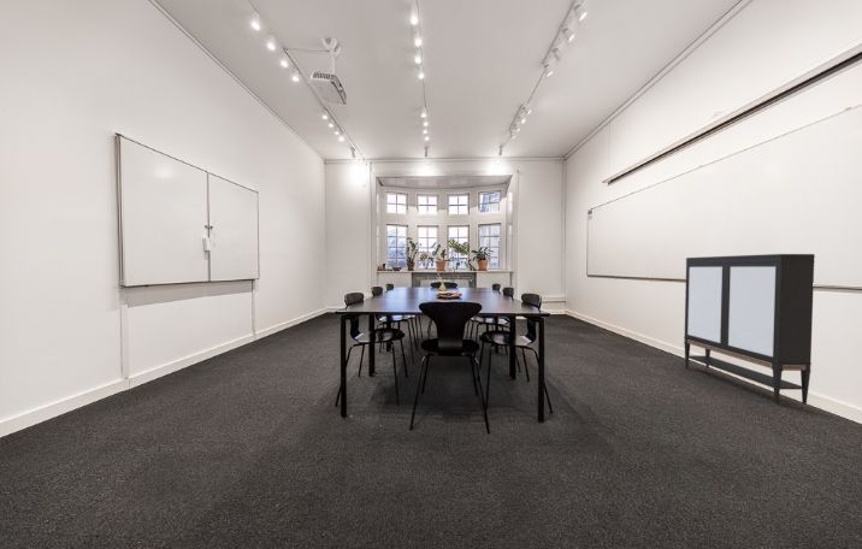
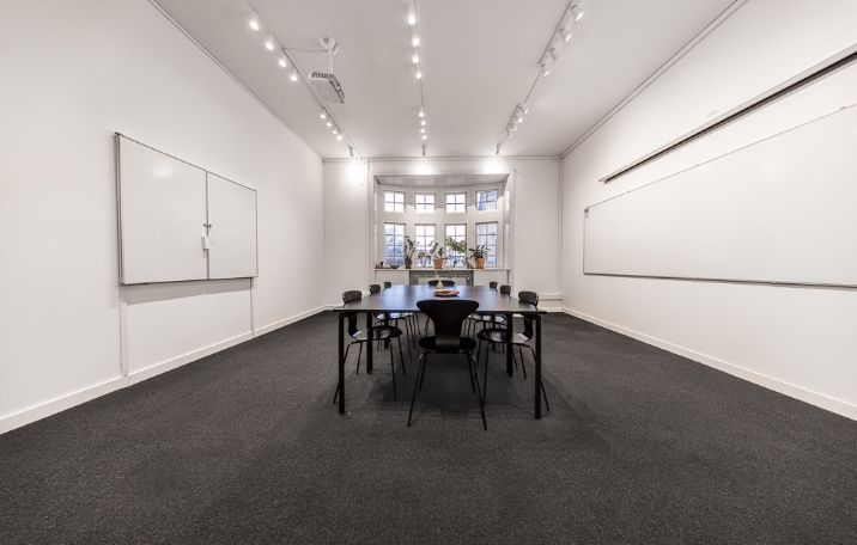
- storage cabinet (738, 319)
